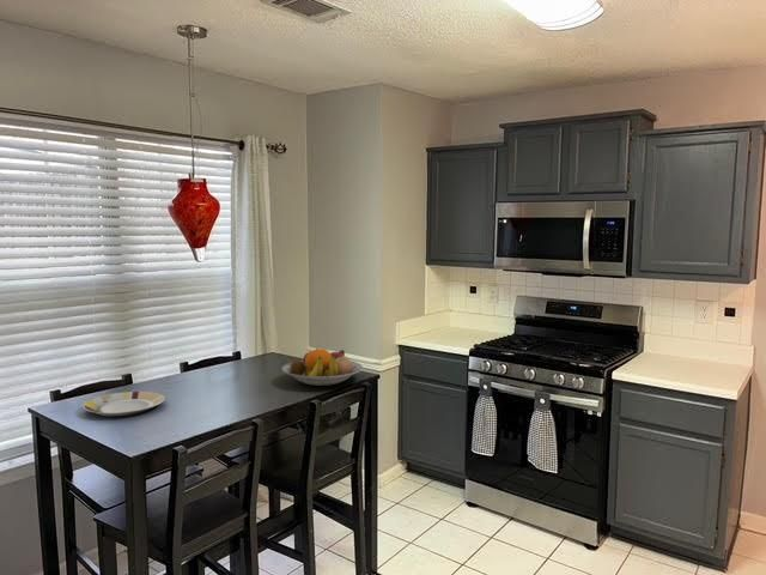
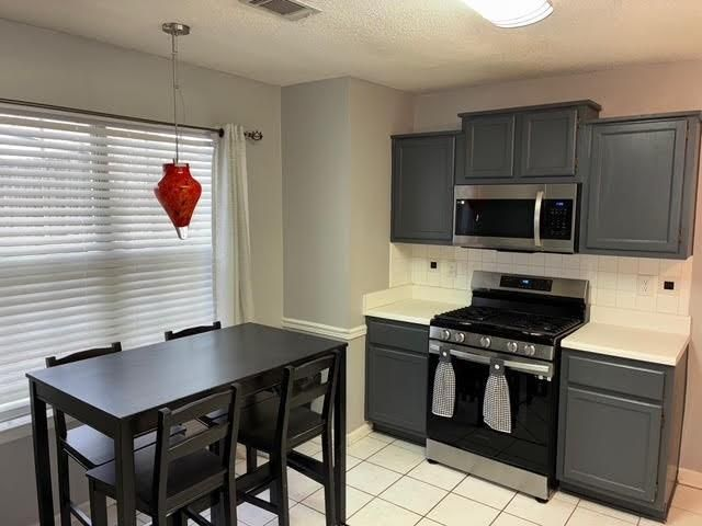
- plate (124, 404)
- fruit bowl (322, 363)
